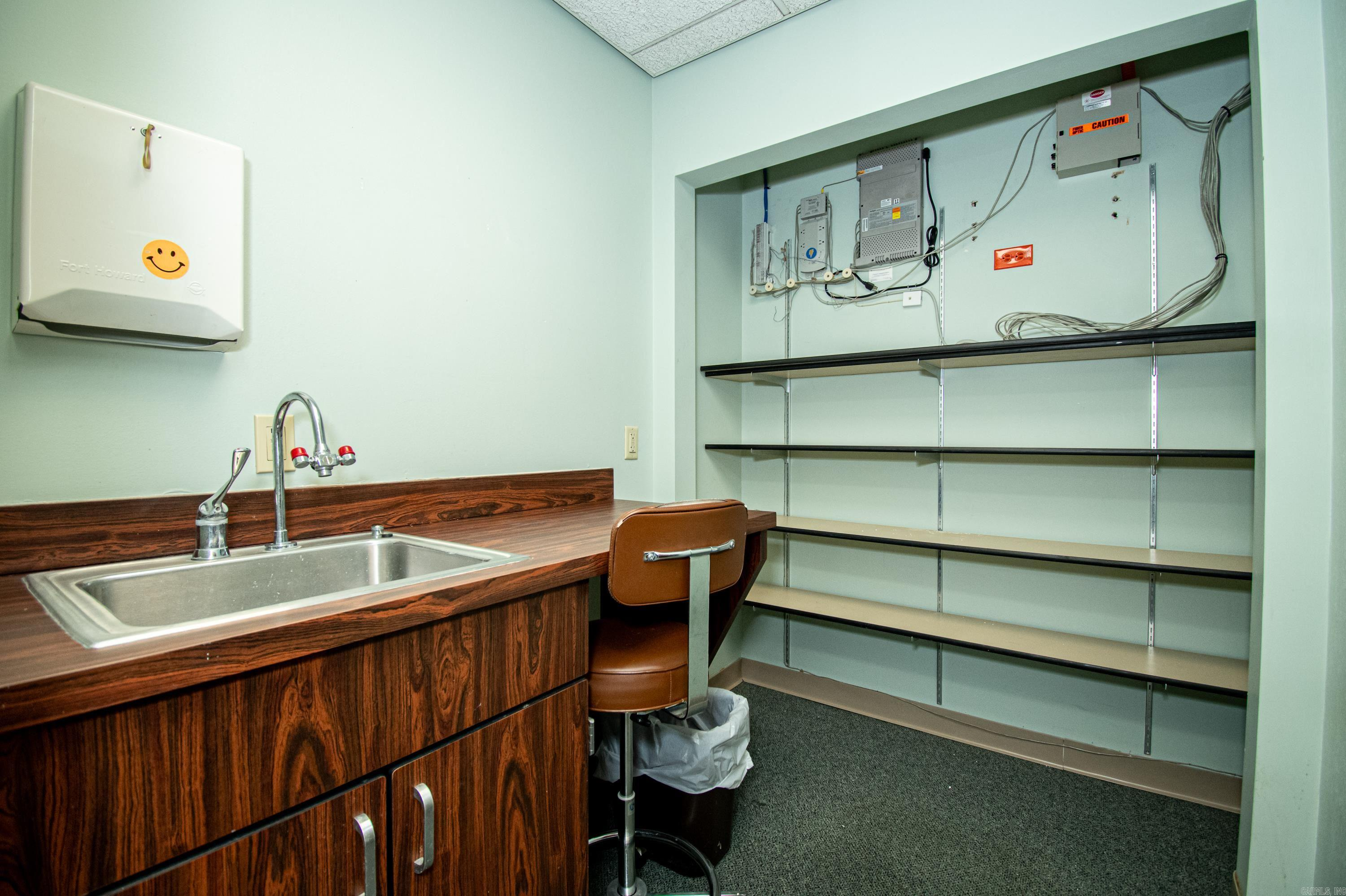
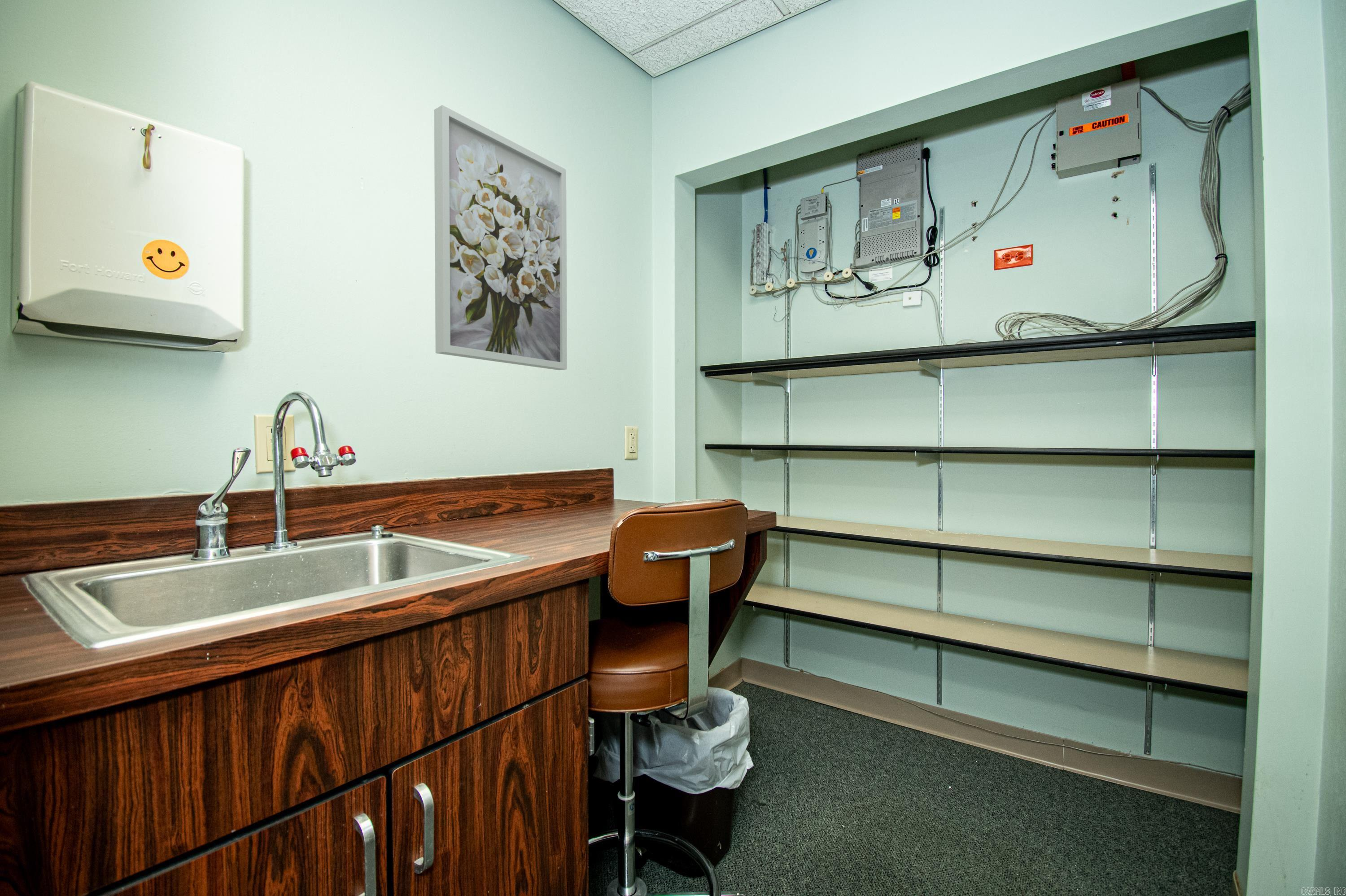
+ wall art (507, 252)
